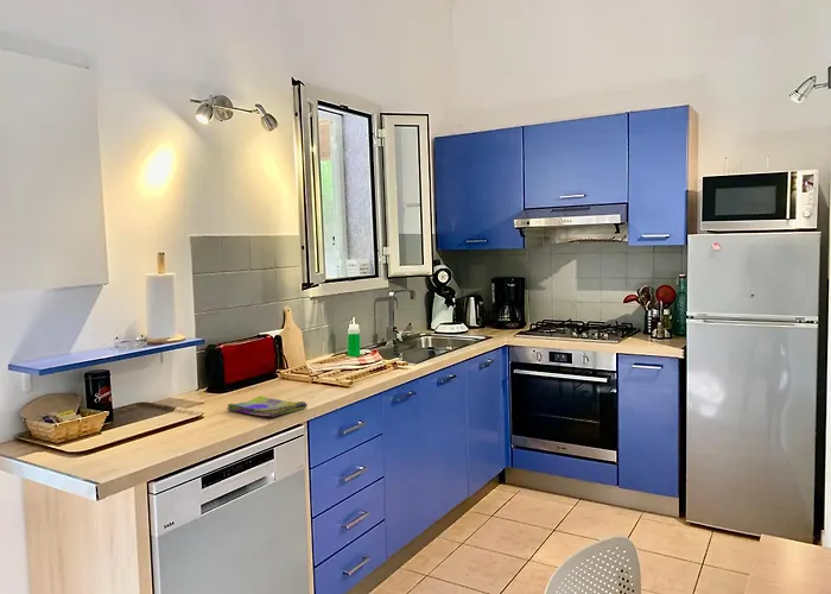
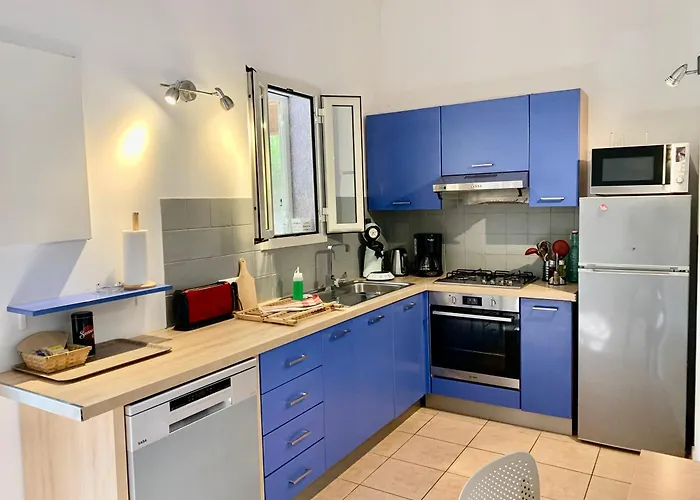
- dish towel (267, 405)
